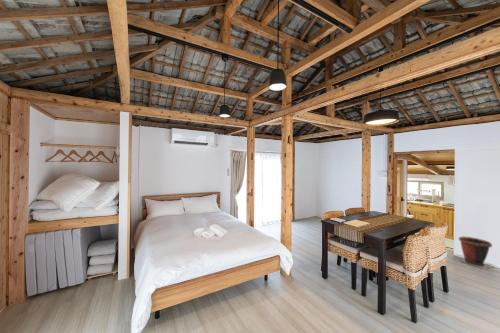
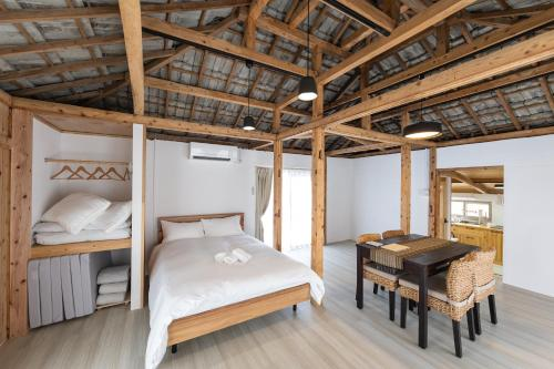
- waste bin (474, 251)
